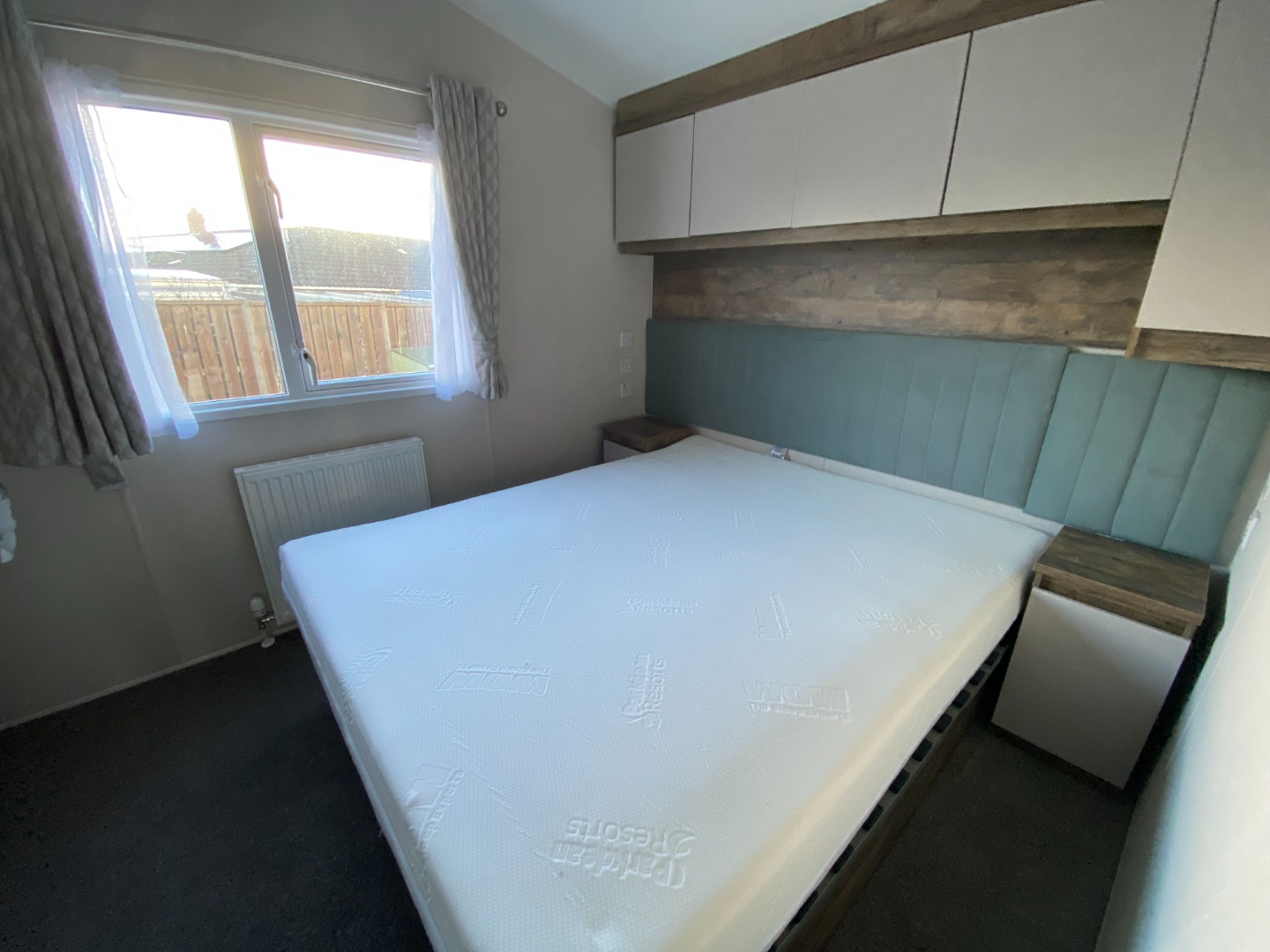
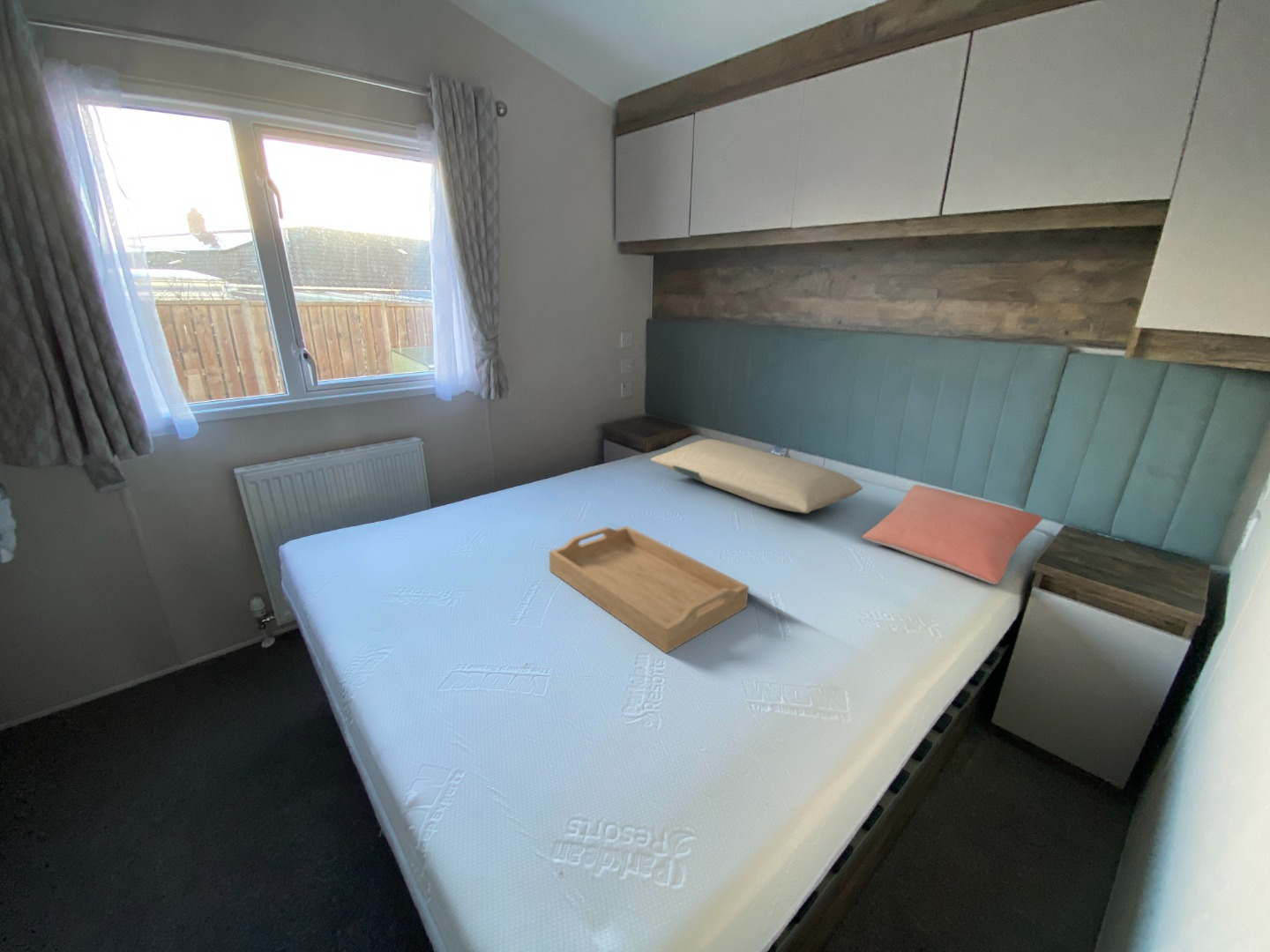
+ serving tray (642, 575)
+ pillow (747, 472)
+ pillow (949, 527)
